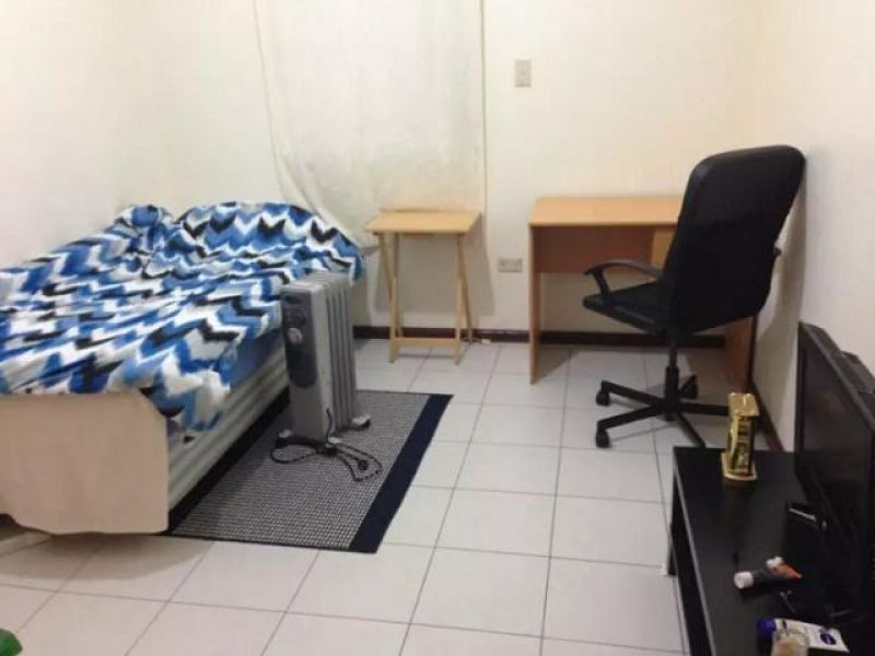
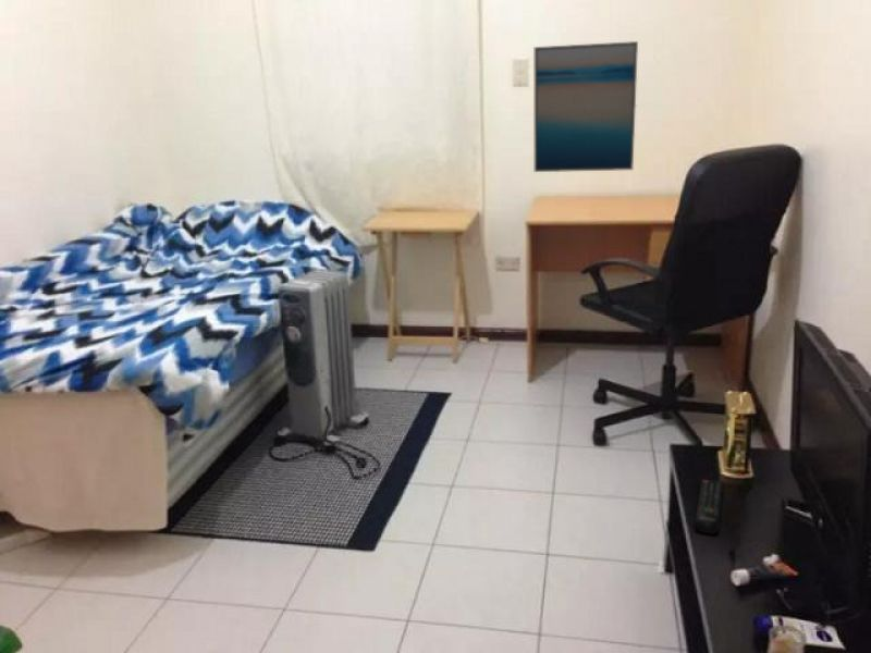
+ wall art (584, 109)
+ remote control (709, 503)
